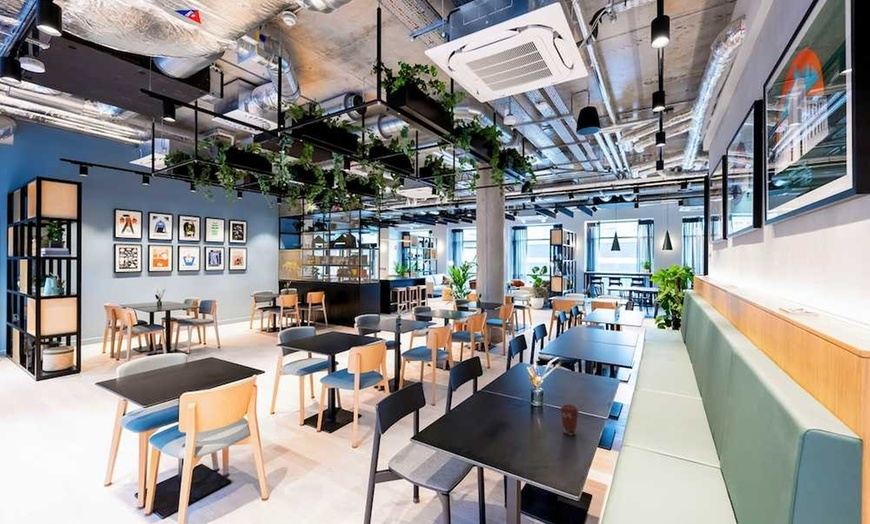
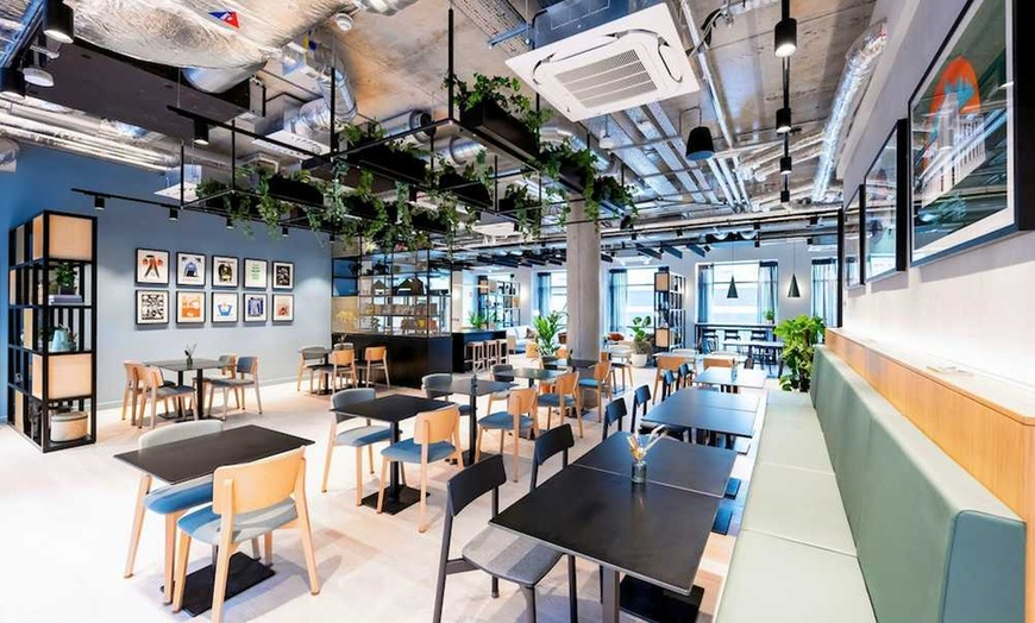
- coffee cup (569, 419)
